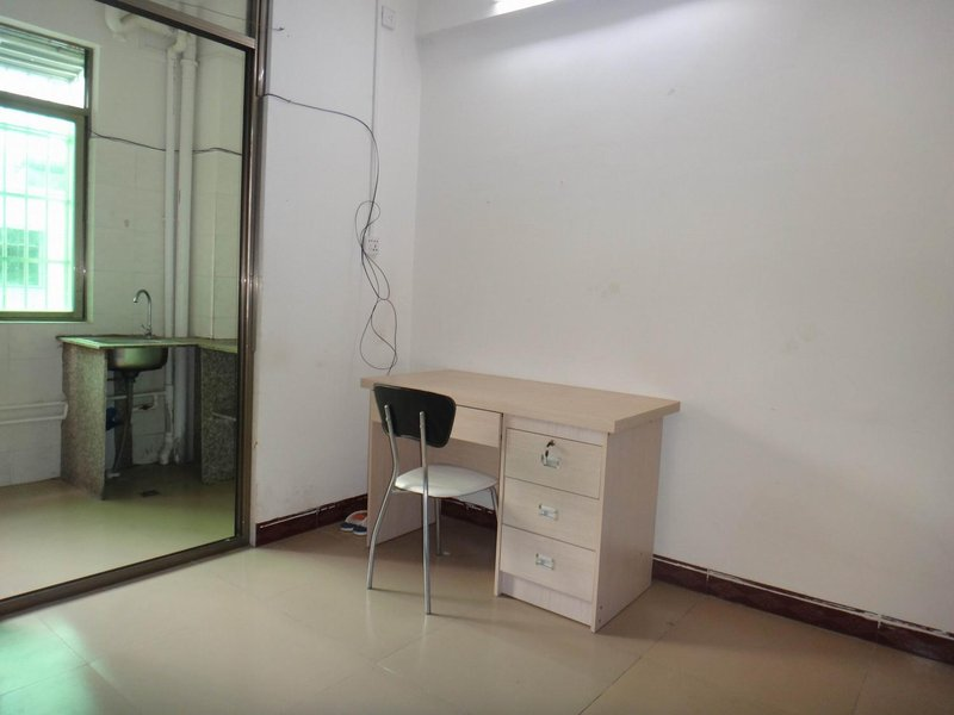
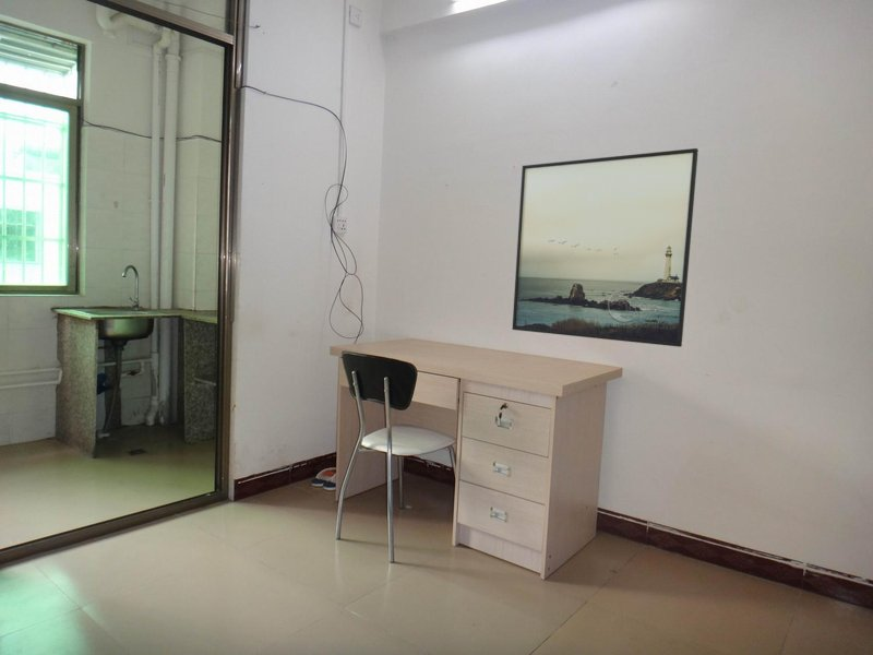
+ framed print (595, 248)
